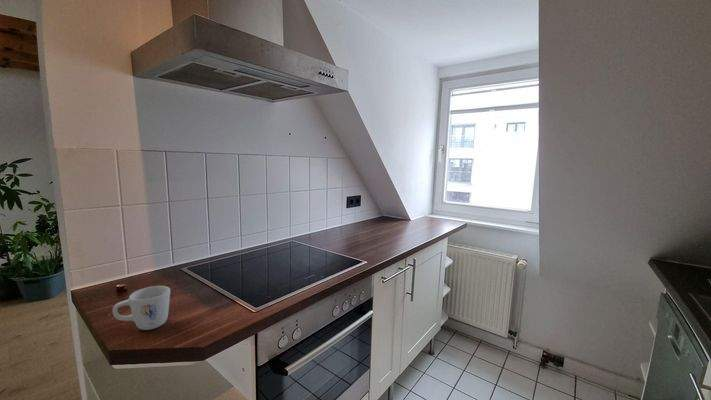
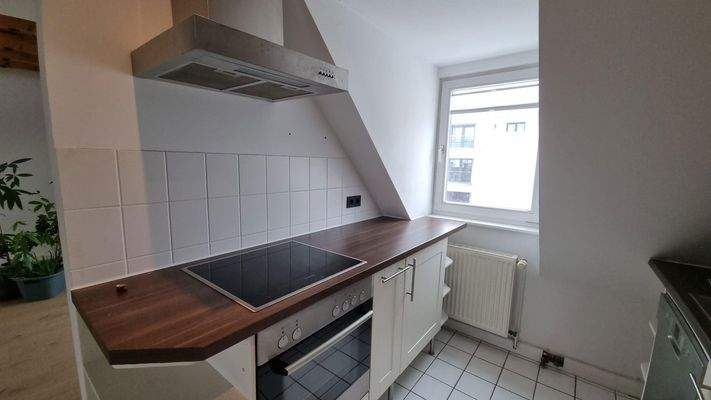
- mug (143, 310)
